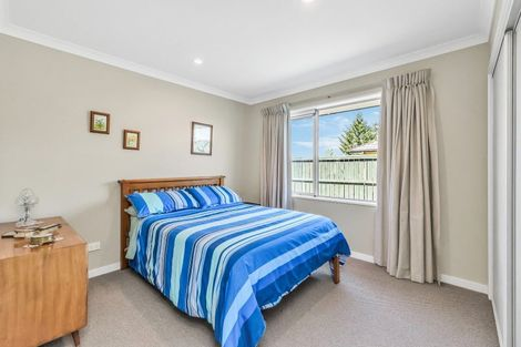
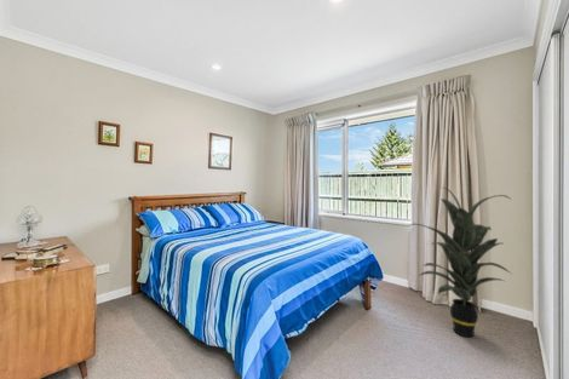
+ indoor plant (458, 258)
